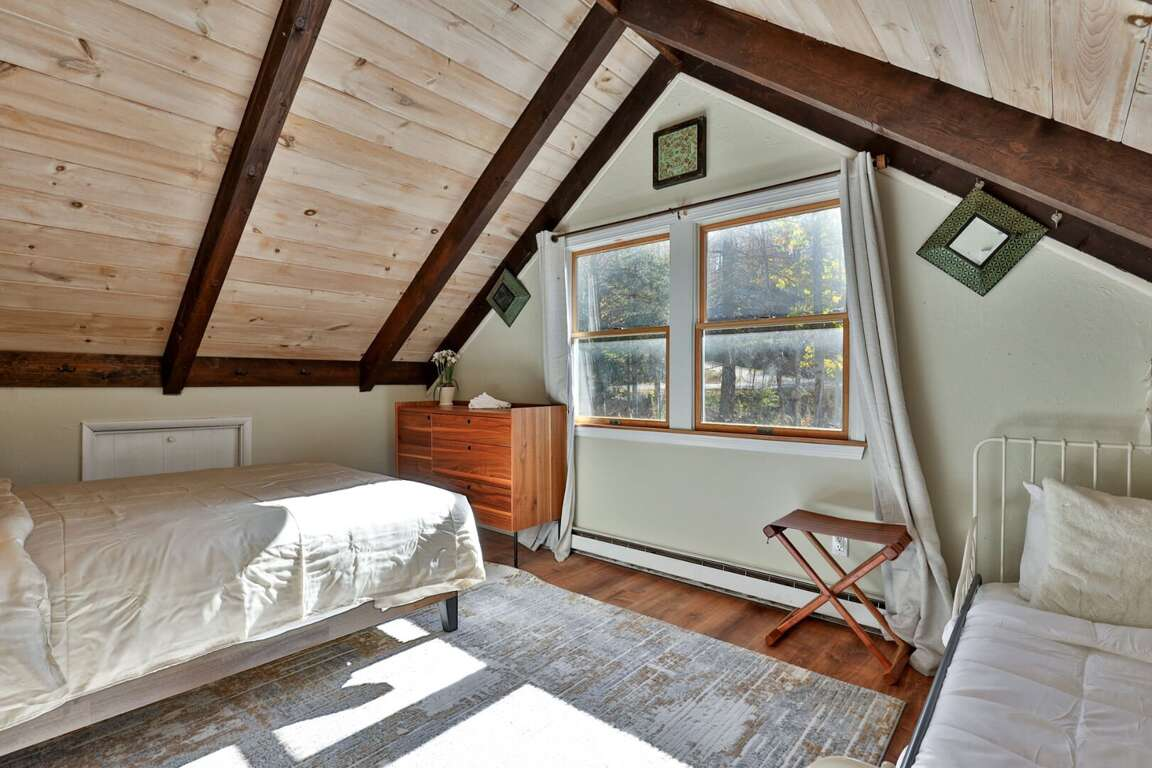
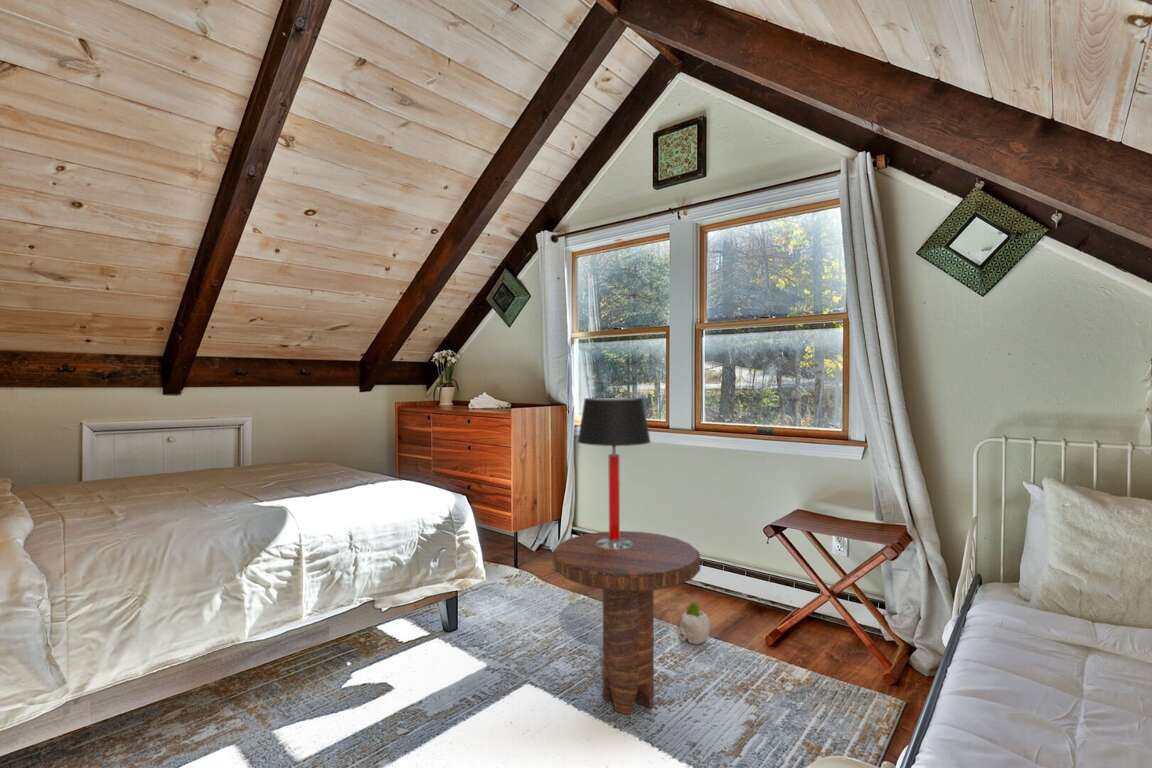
+ planter (694, 621)
+ table lamp (614, 470)
+ side table (626, 625)
